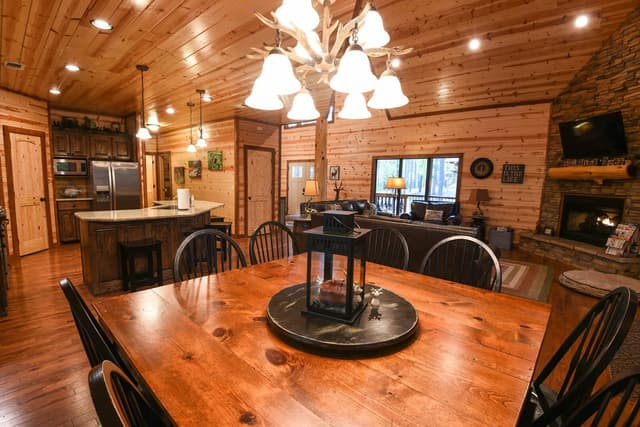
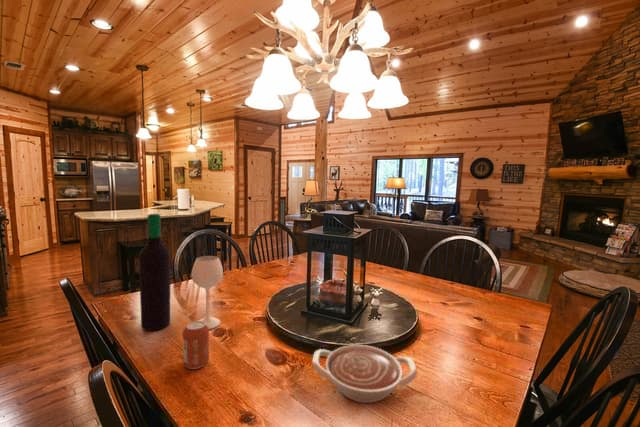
+ wine bottle (191, 274)
+ bowl (363, 372)
+ can (196, 344)
